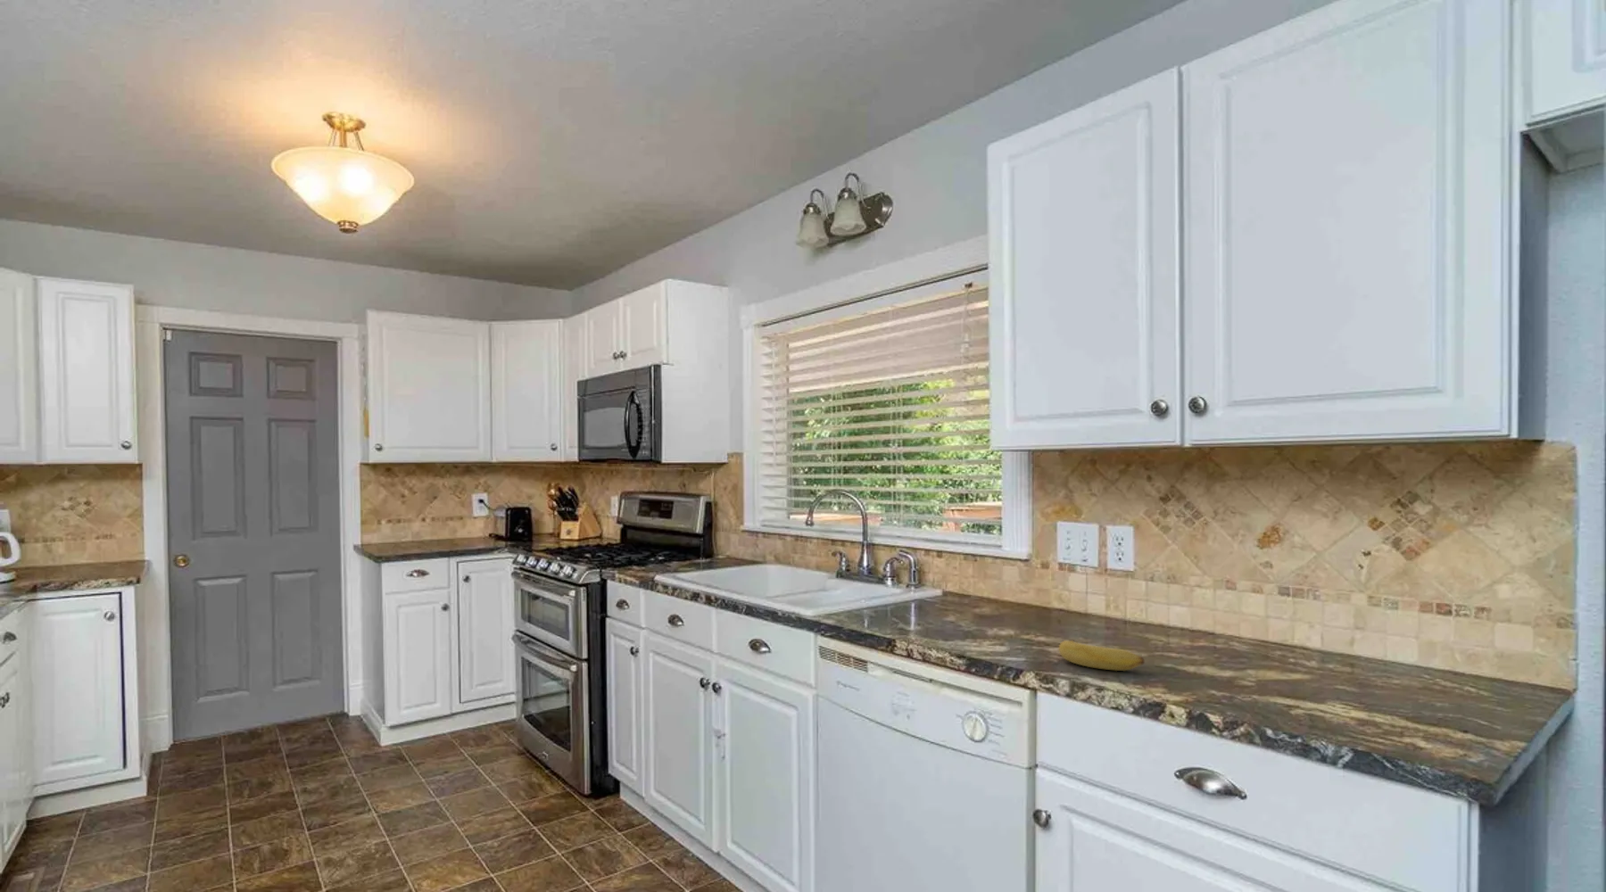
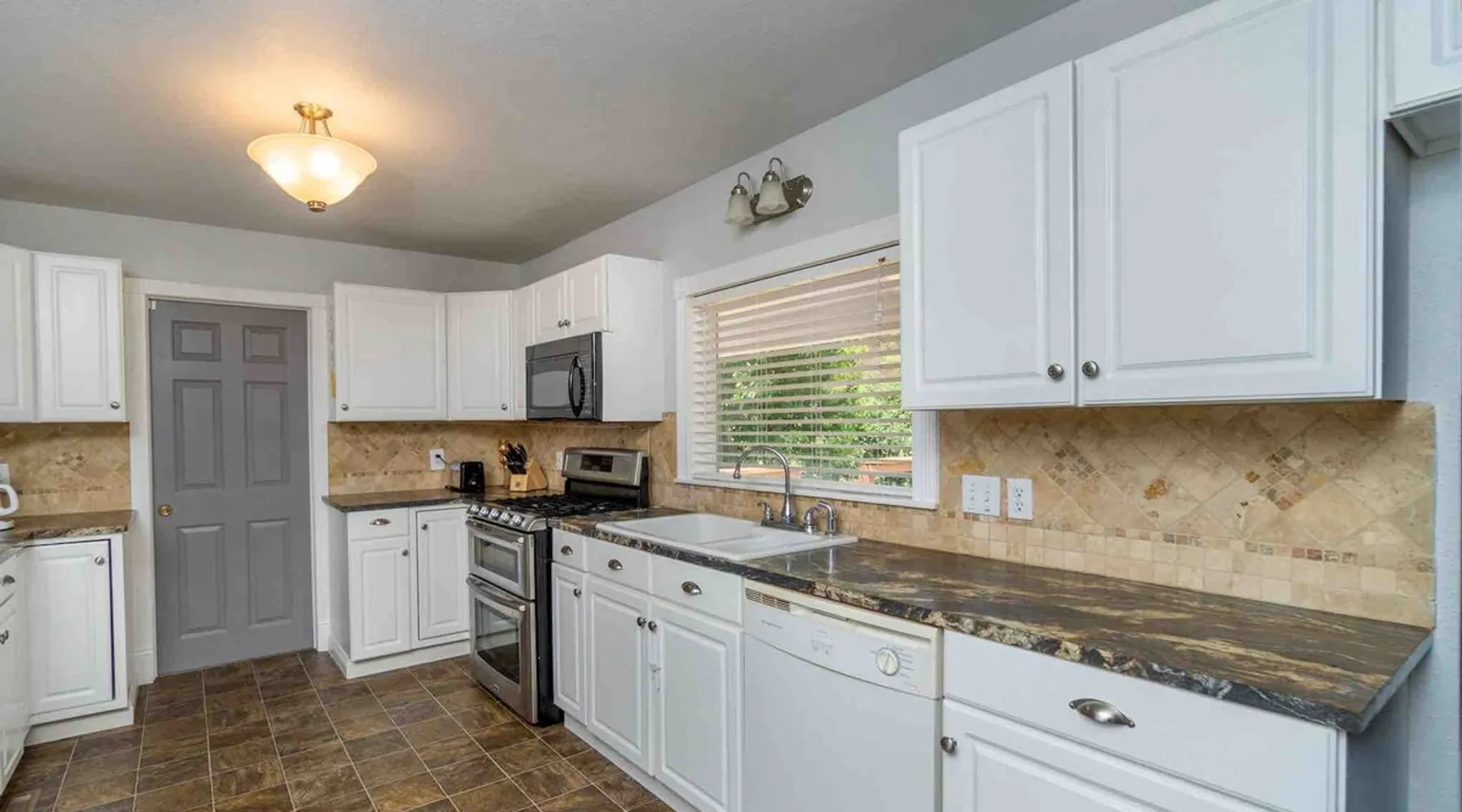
- banana (1100, 653)
